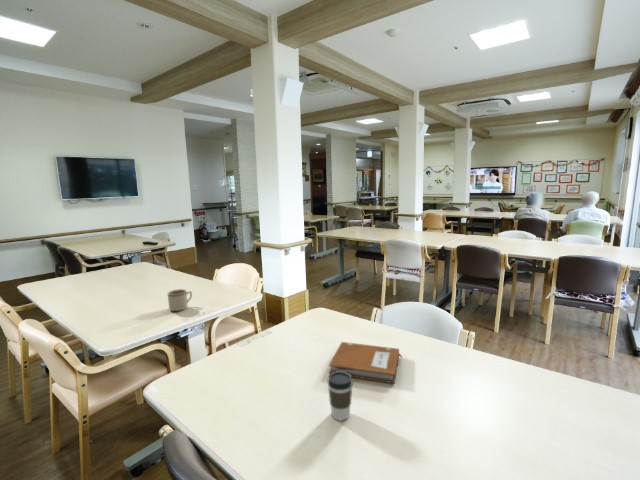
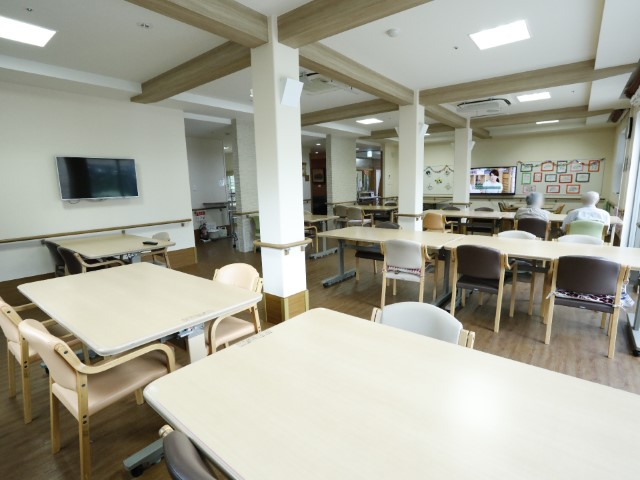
- notebook (367, 360)
- mug (180, 299)
- coffee cup (340, 396)
